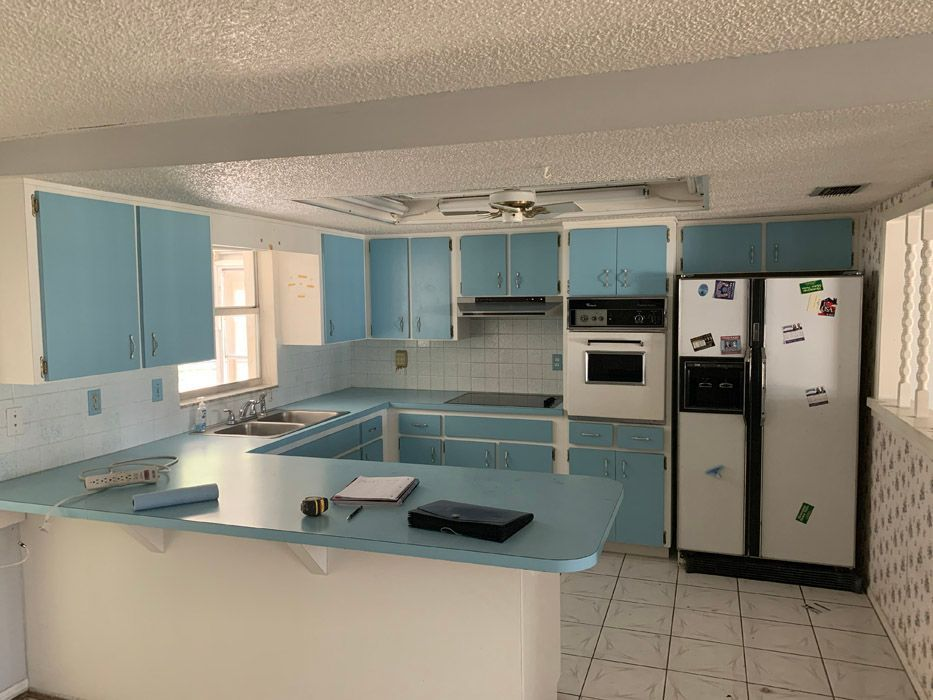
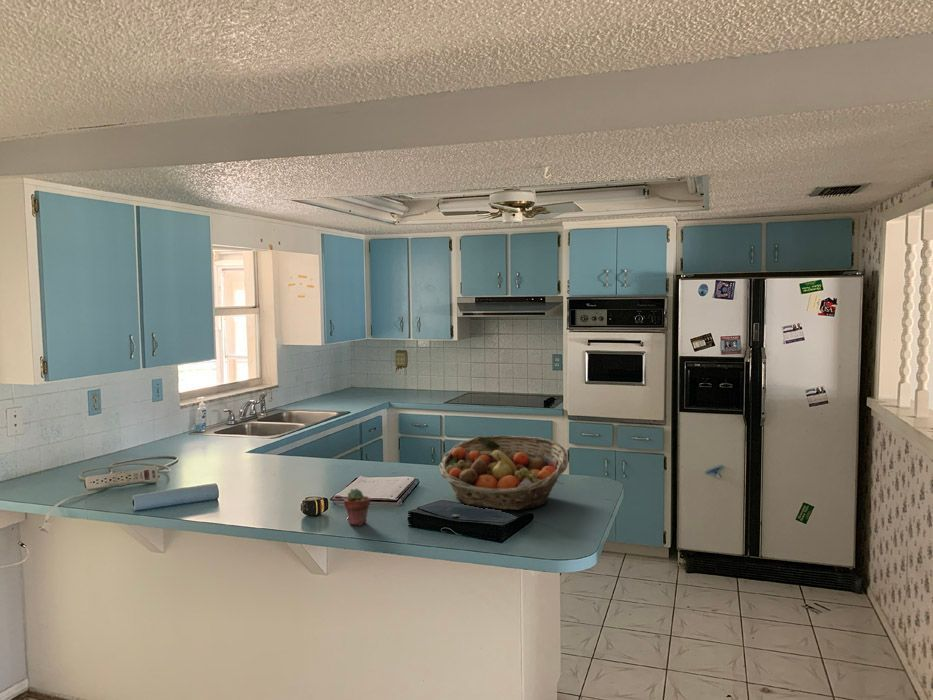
+ fruit basket (503, 471)
+ potted succulent (357, 505)
